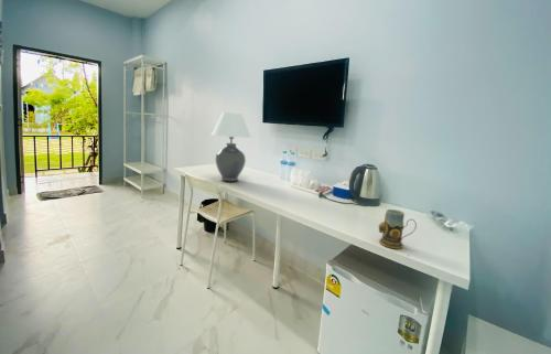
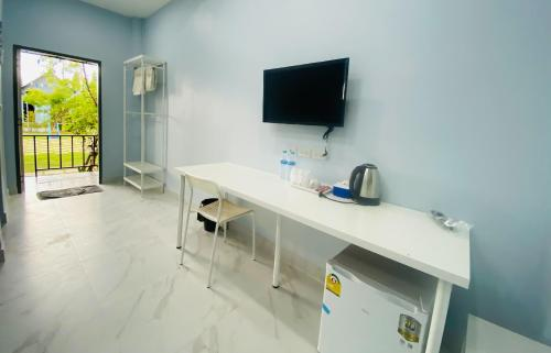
- table lamp (230, 147)
- mug (396, 228)
